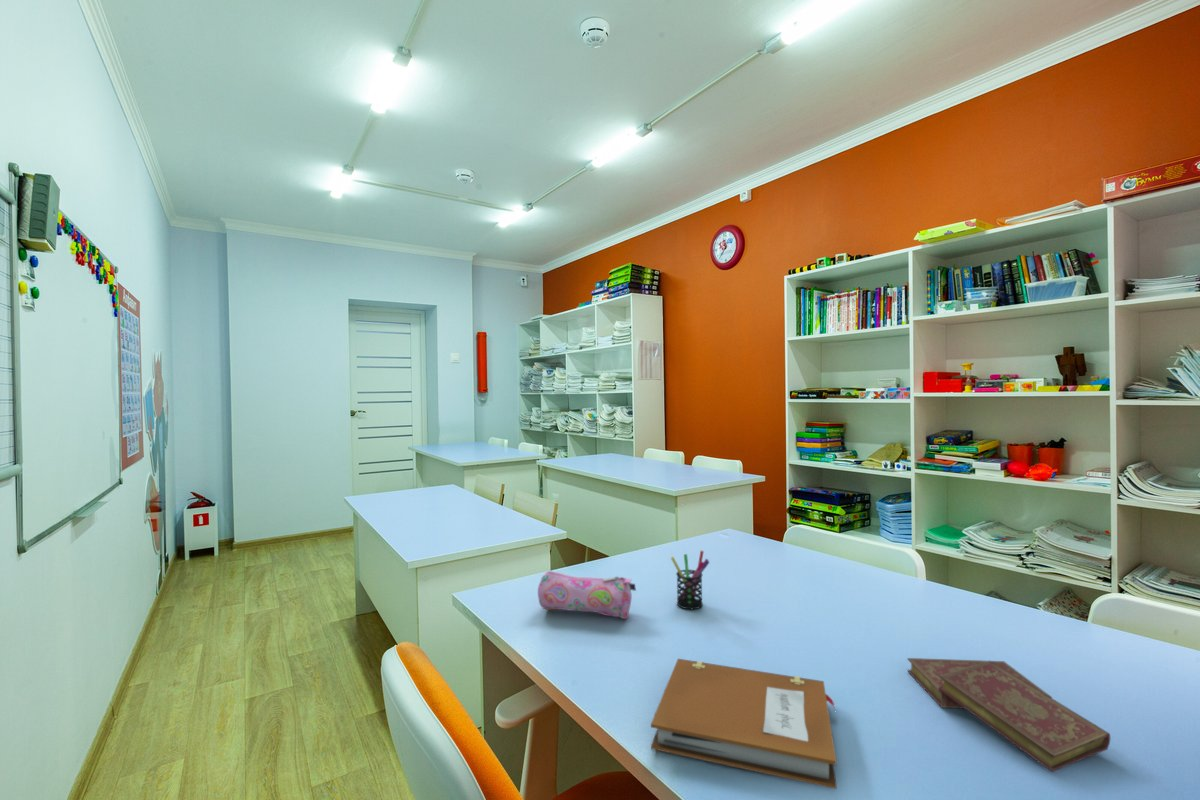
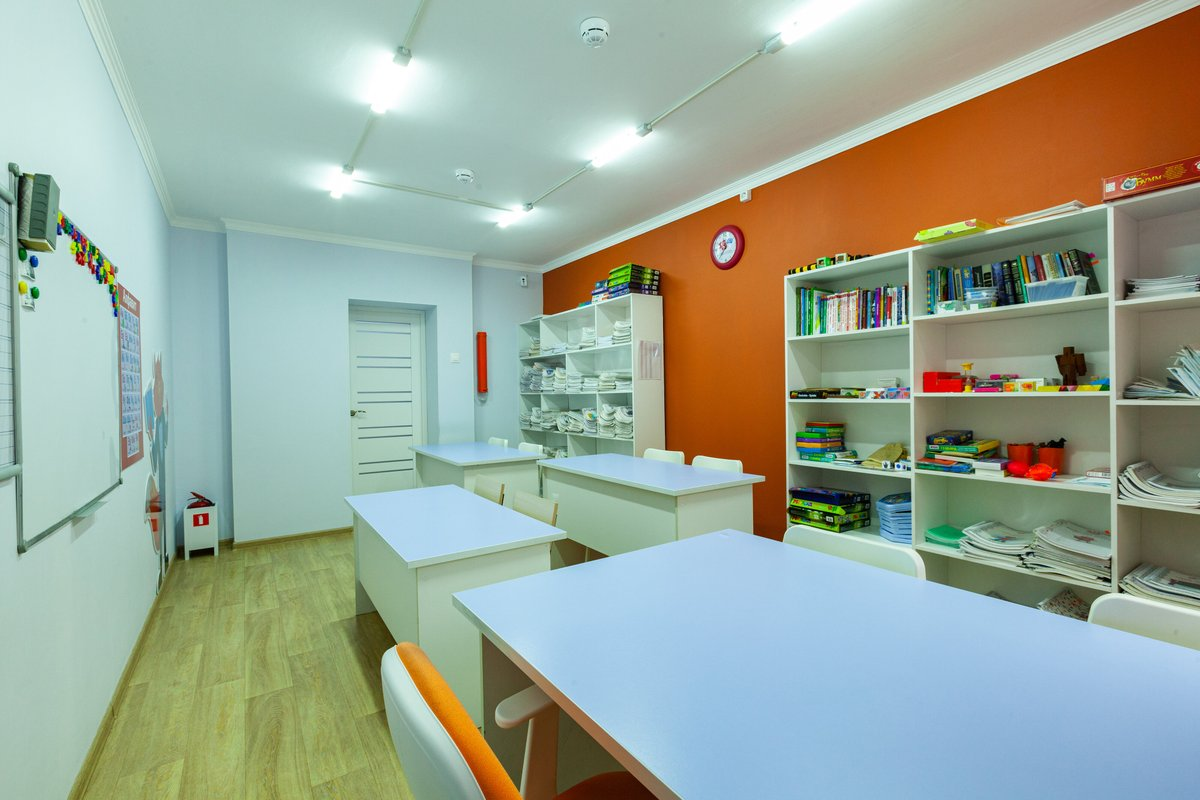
- pencil case (586, 593)
- book (1004, 698)
- notebook (748, 711)
- pen holder (689, 576)
